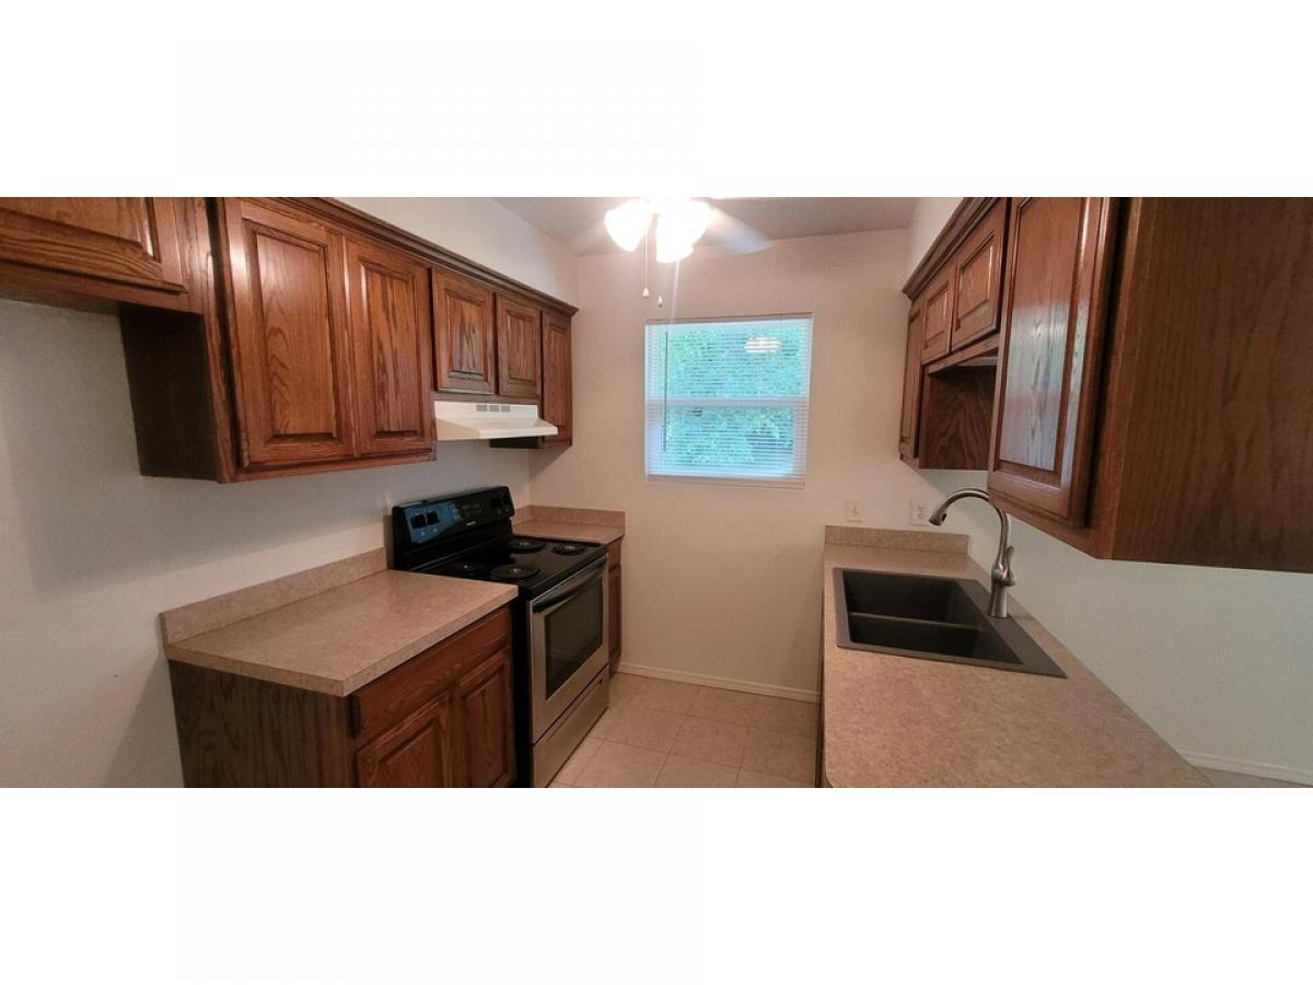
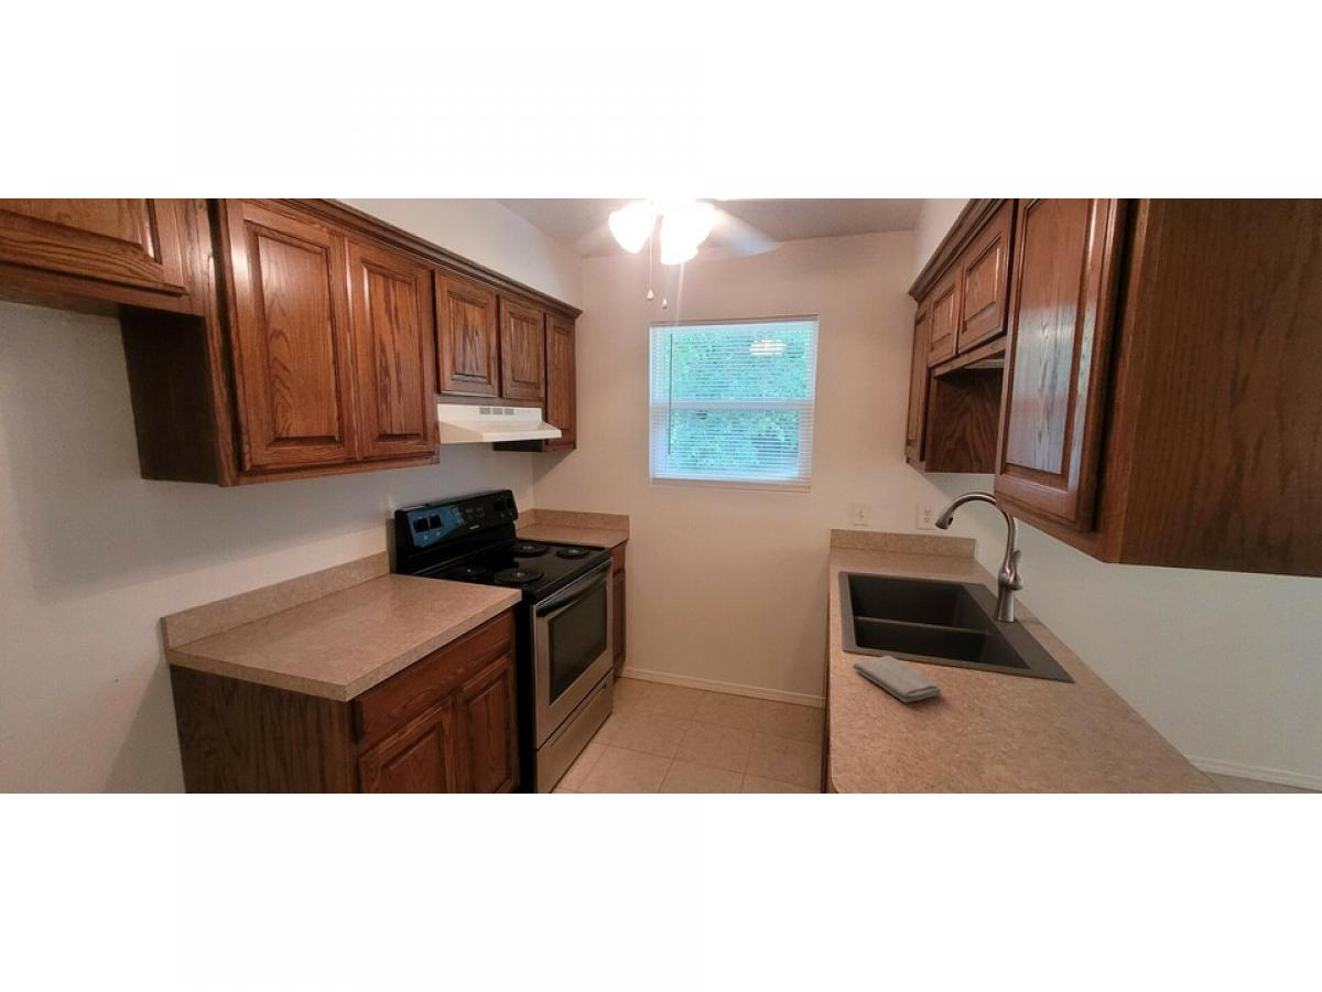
+ washcloth (895, 676)
